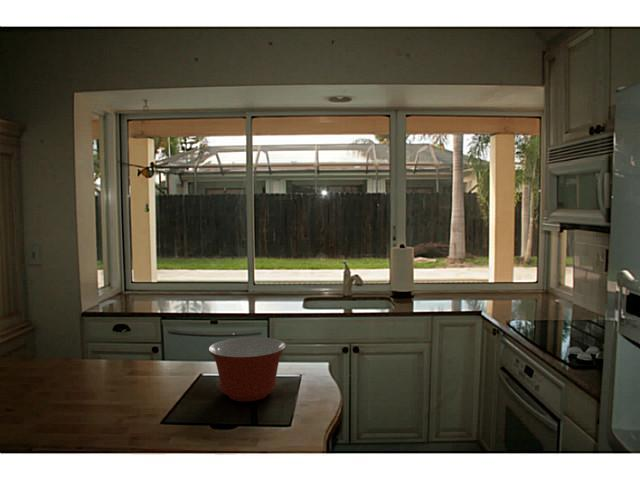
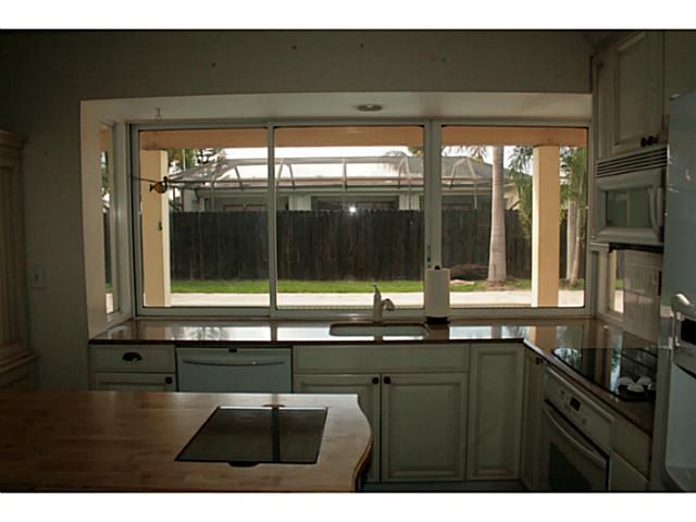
- mixing bowl (248, 370)
